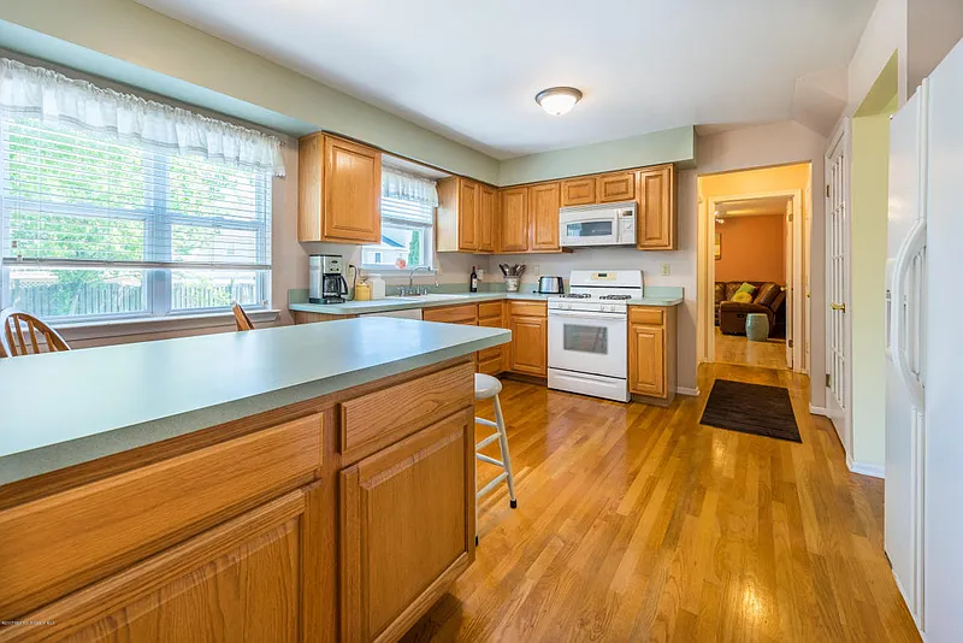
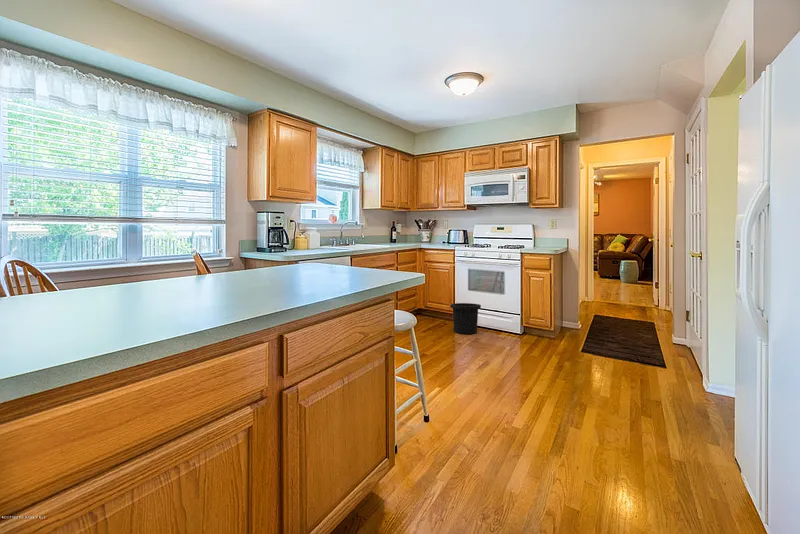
+ trash can (465, 318)
